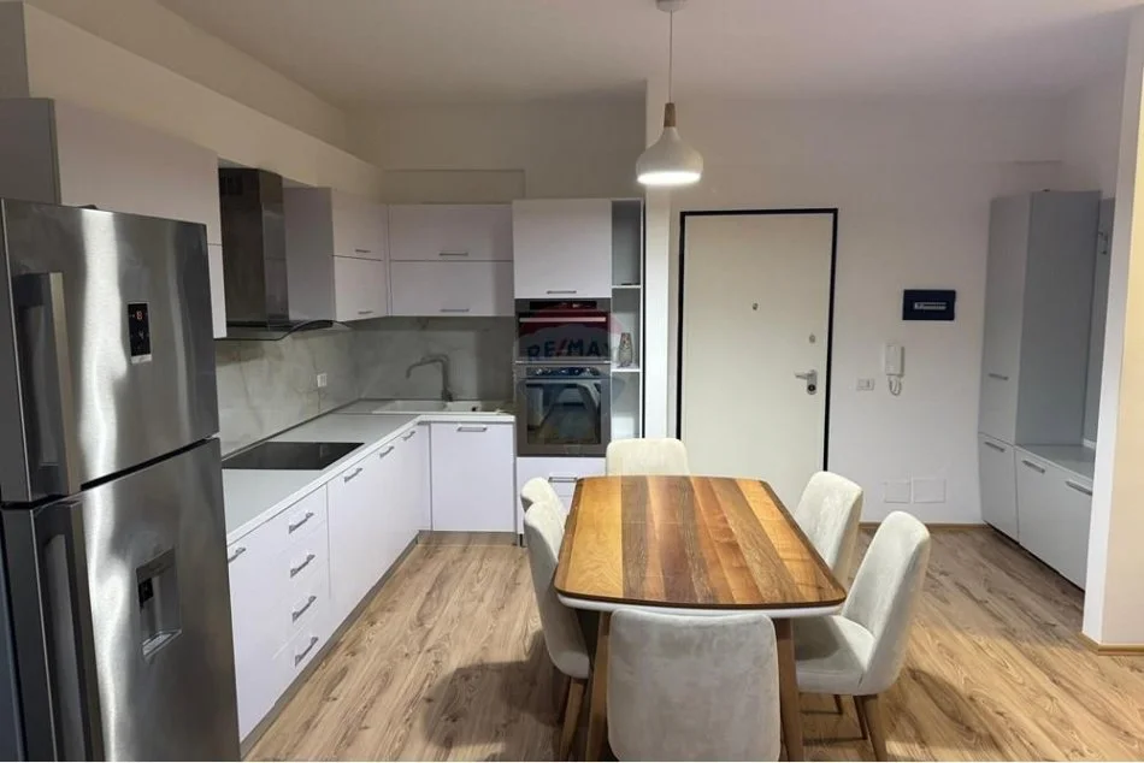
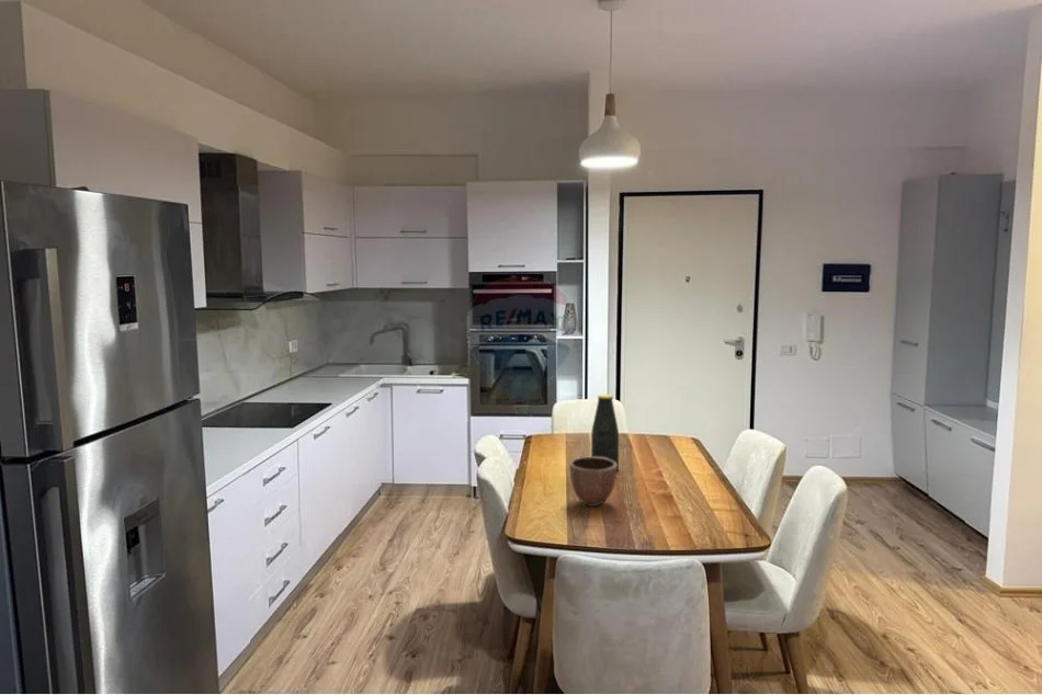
+ decorative bowl (592, 482)
+ bottle (604, 432)
